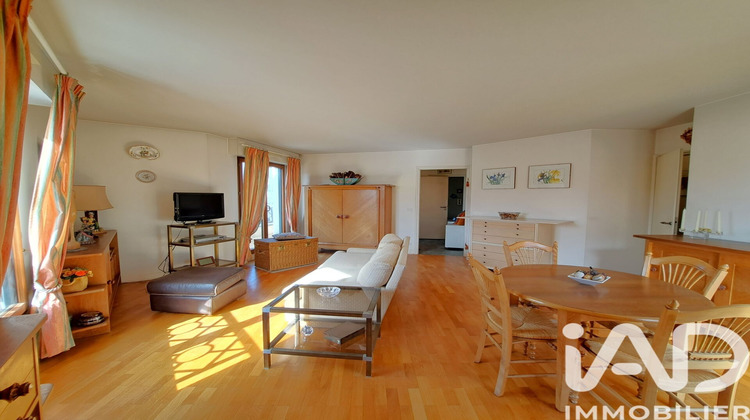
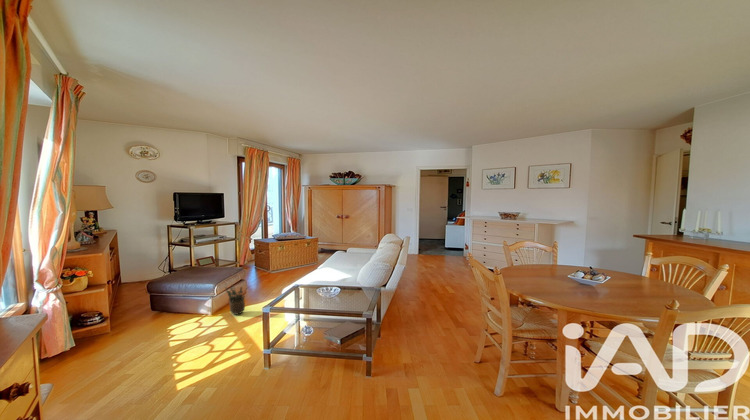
+ potted plant (234, 297)
